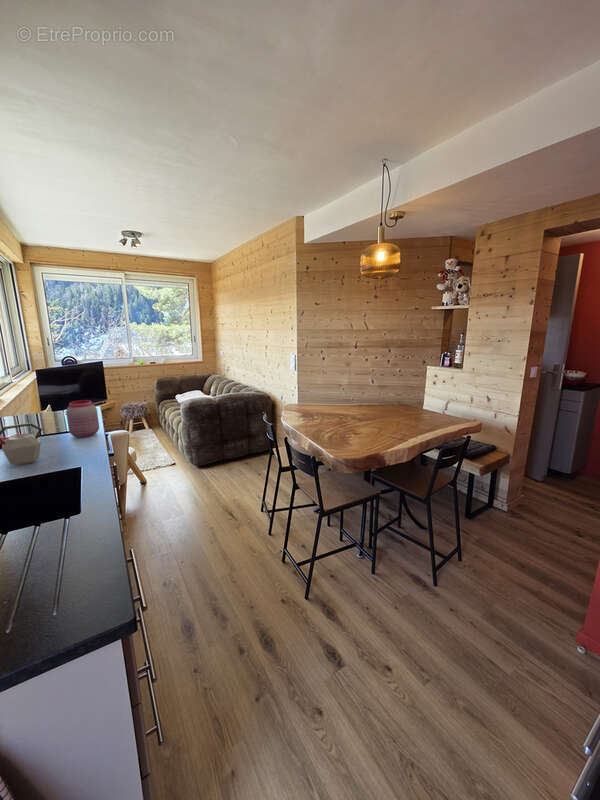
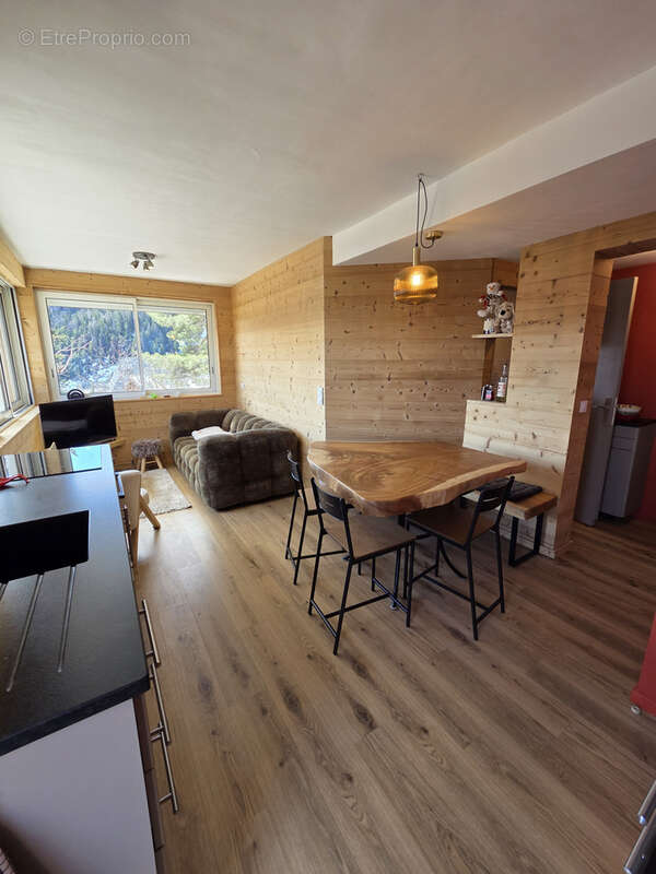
- kettle (20, 439)
- jar (82, 418)
